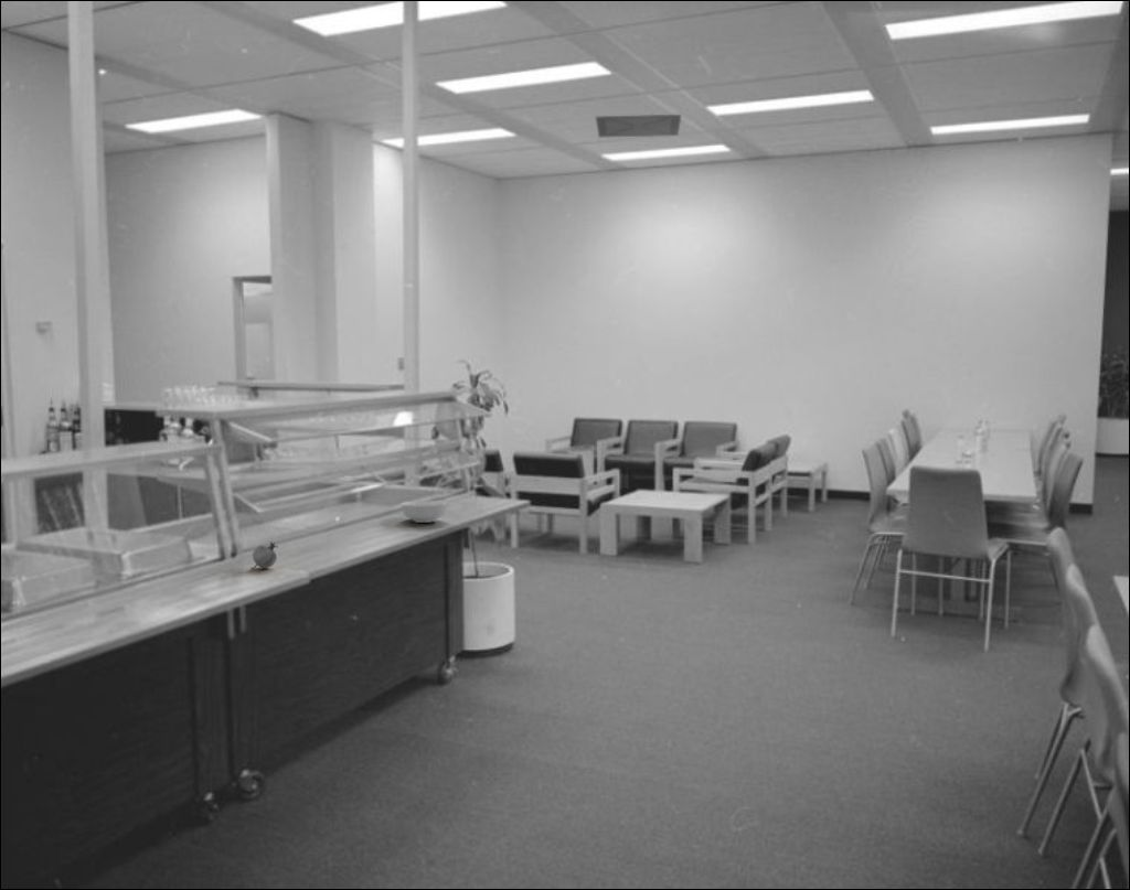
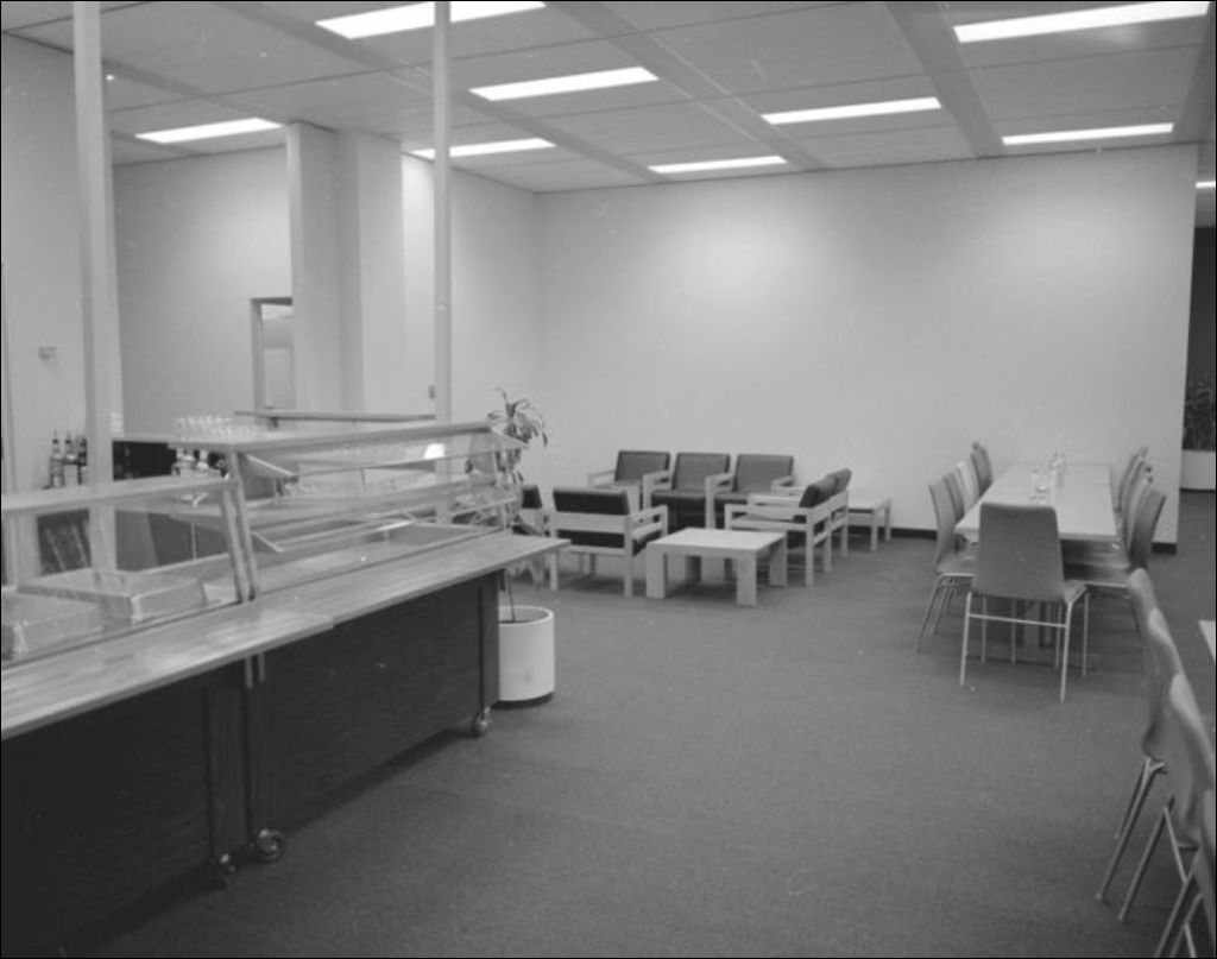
- ceiling vent (638, 126)
- cereal bowl (424, 512)
- fruit (265, 555)
